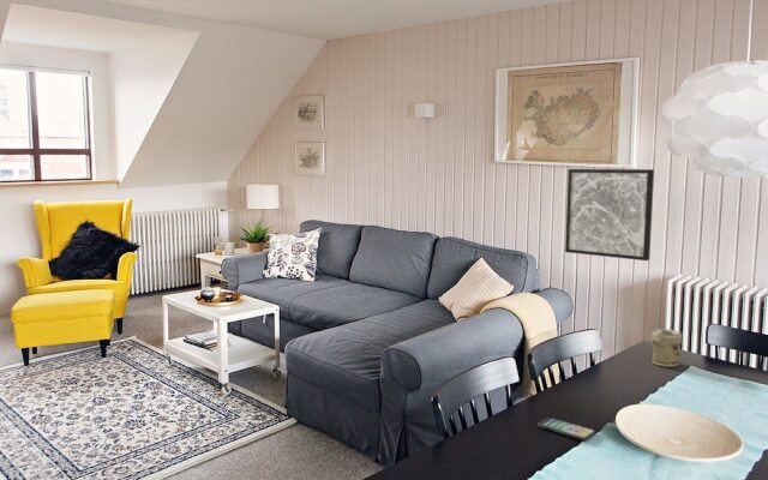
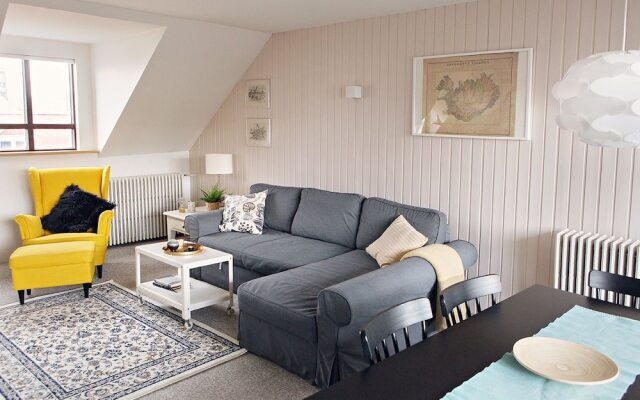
- jar (666, 347)
- wall art (607, 212)
- smartphone (565, 427)
